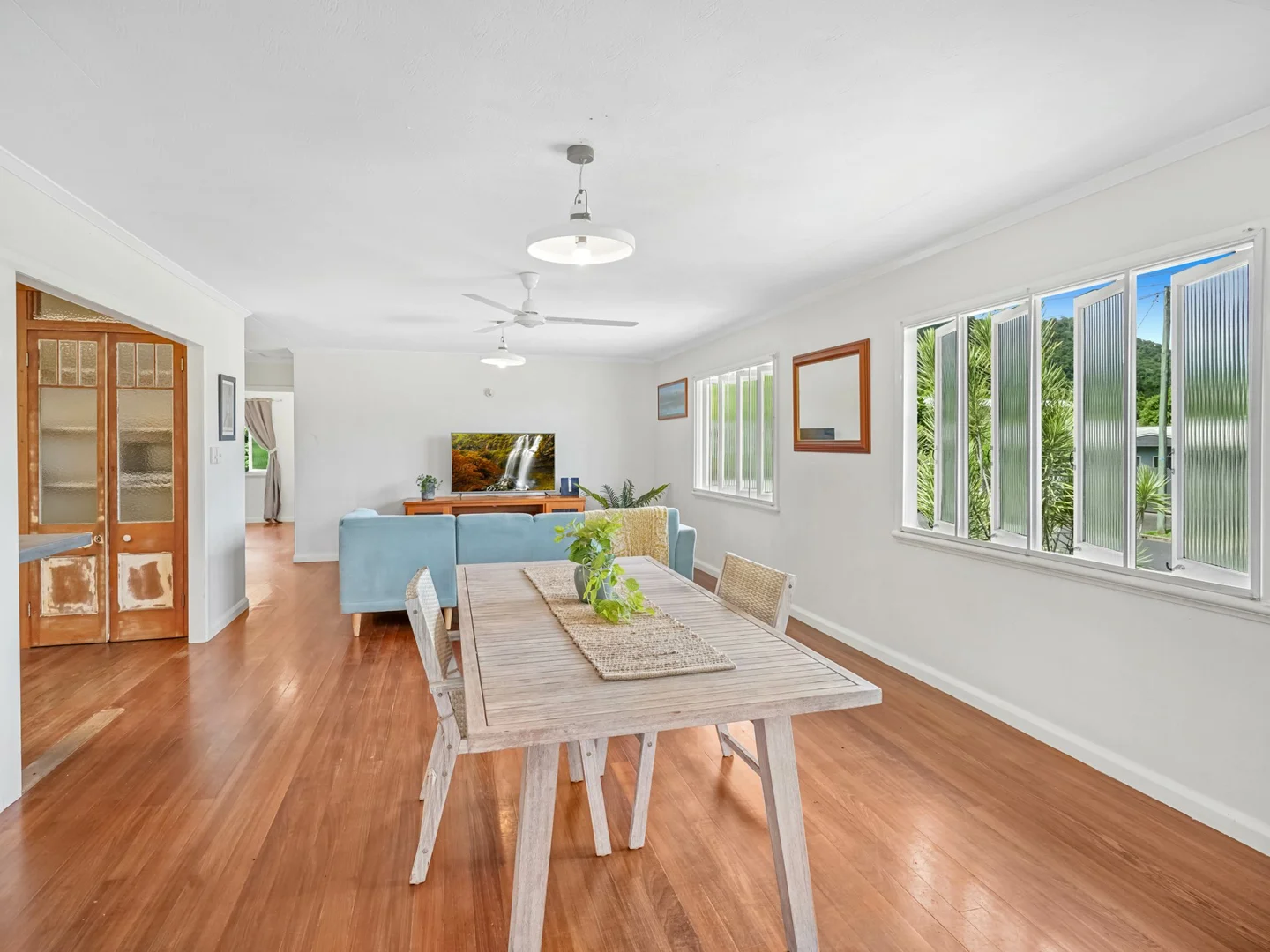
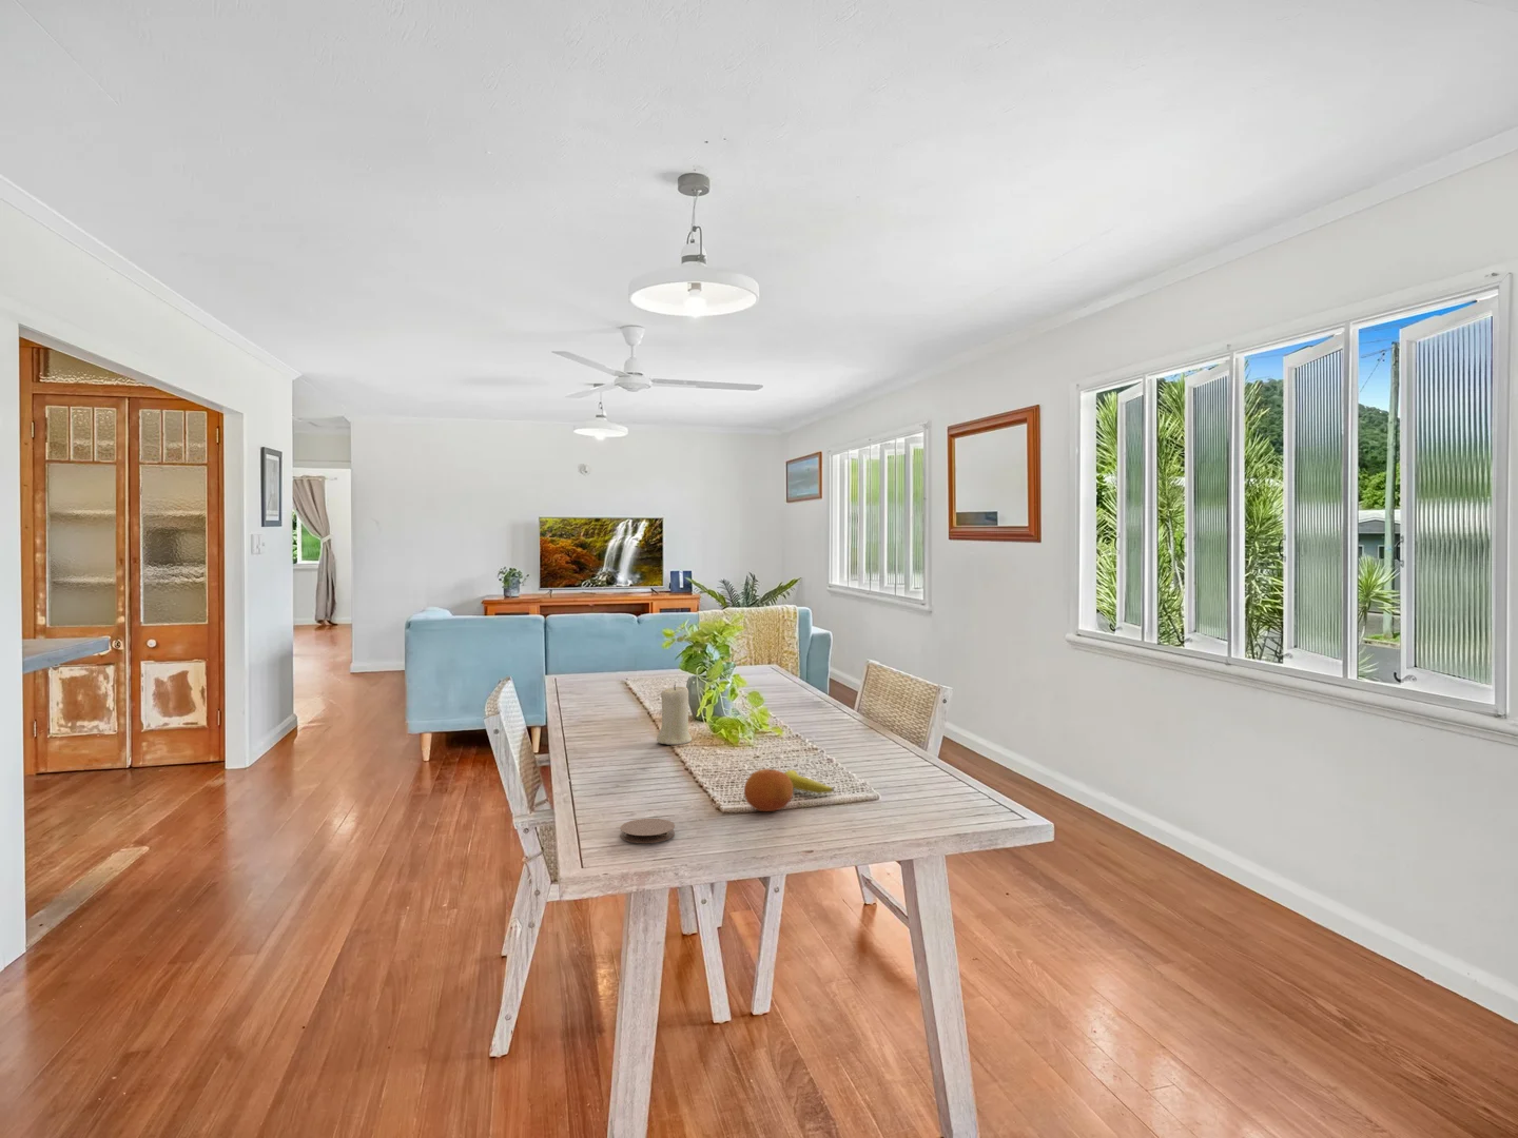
+ candle (674, 712)
+ banana (803, 781)
+ coaster (648, 831)
+ fruit (769, 789)
